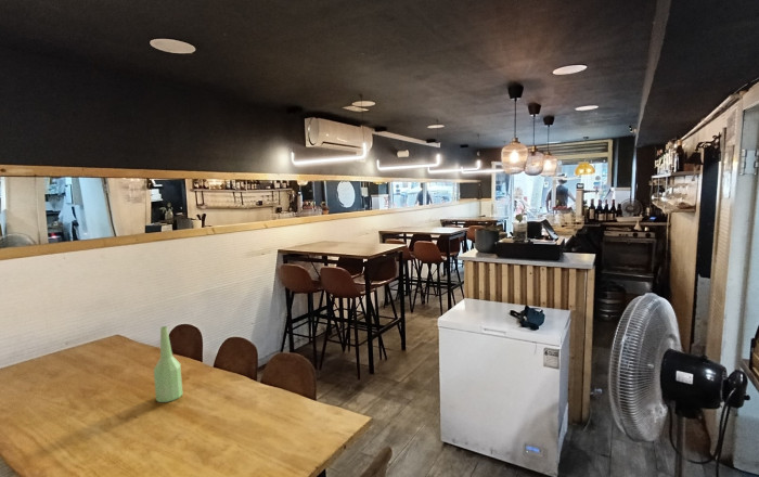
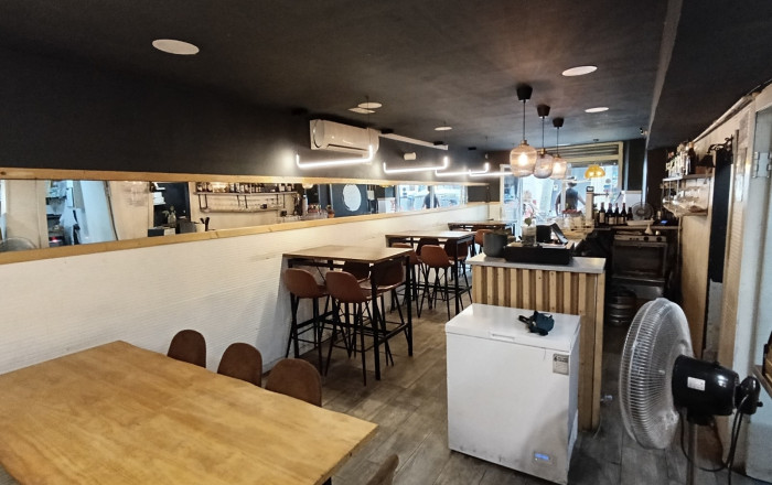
- bottle (166, 361)
